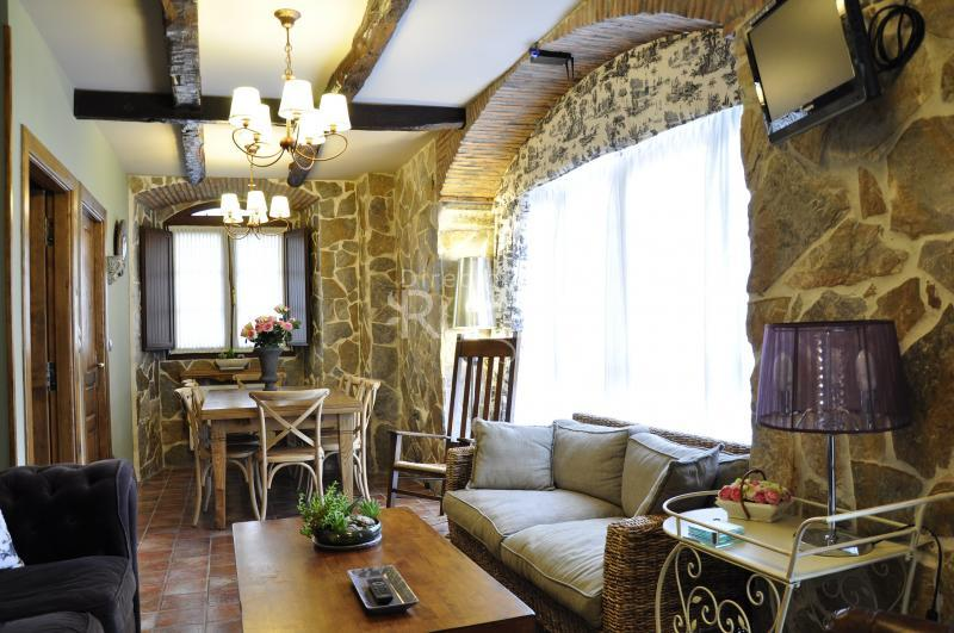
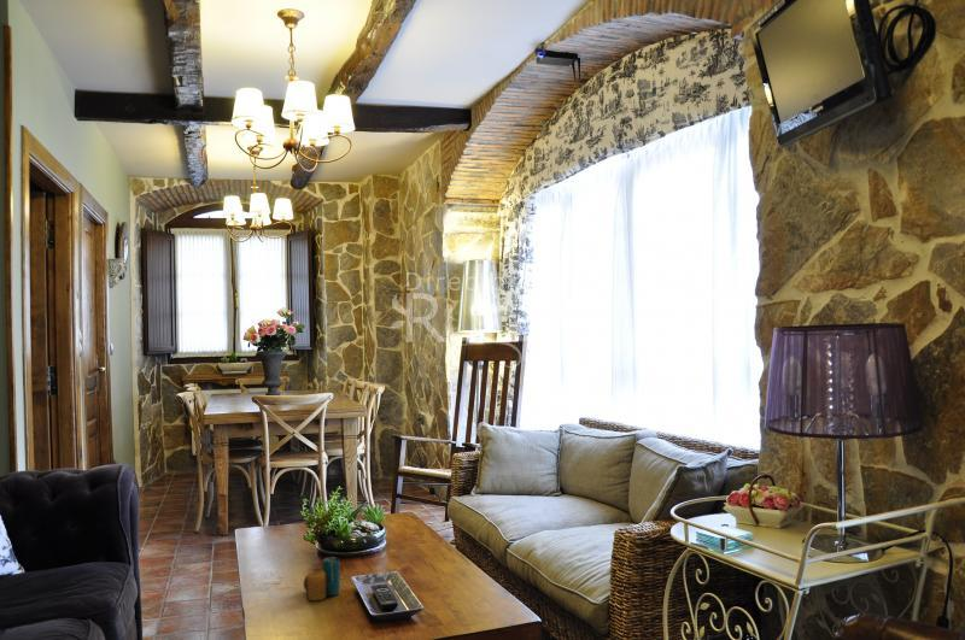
+ candle (317, 576)
